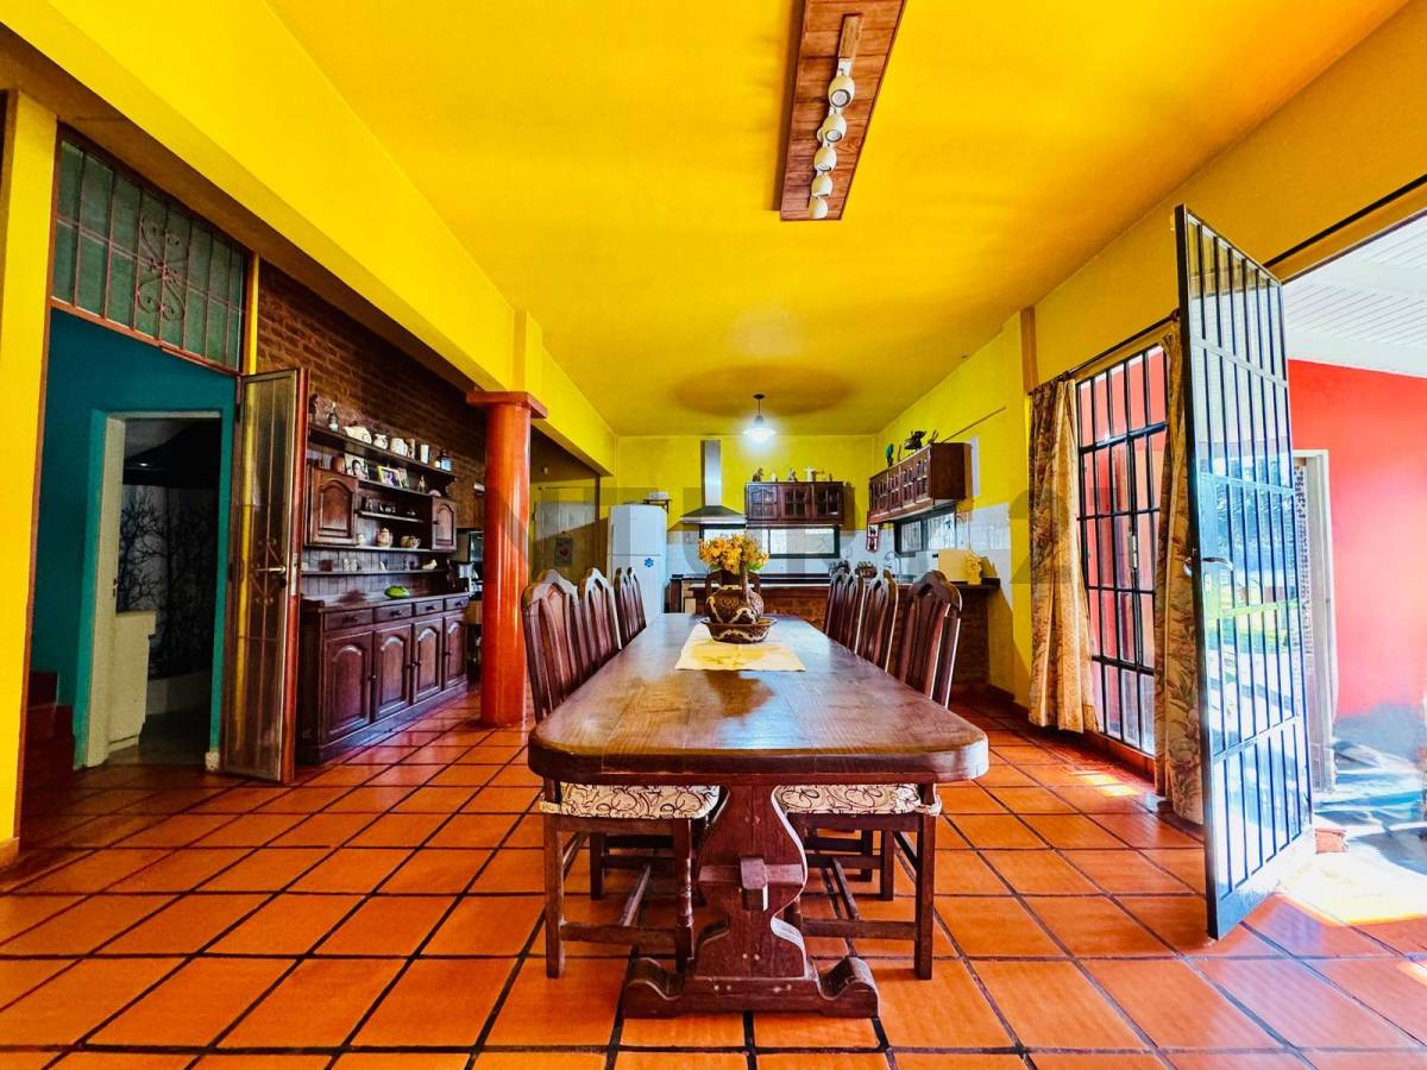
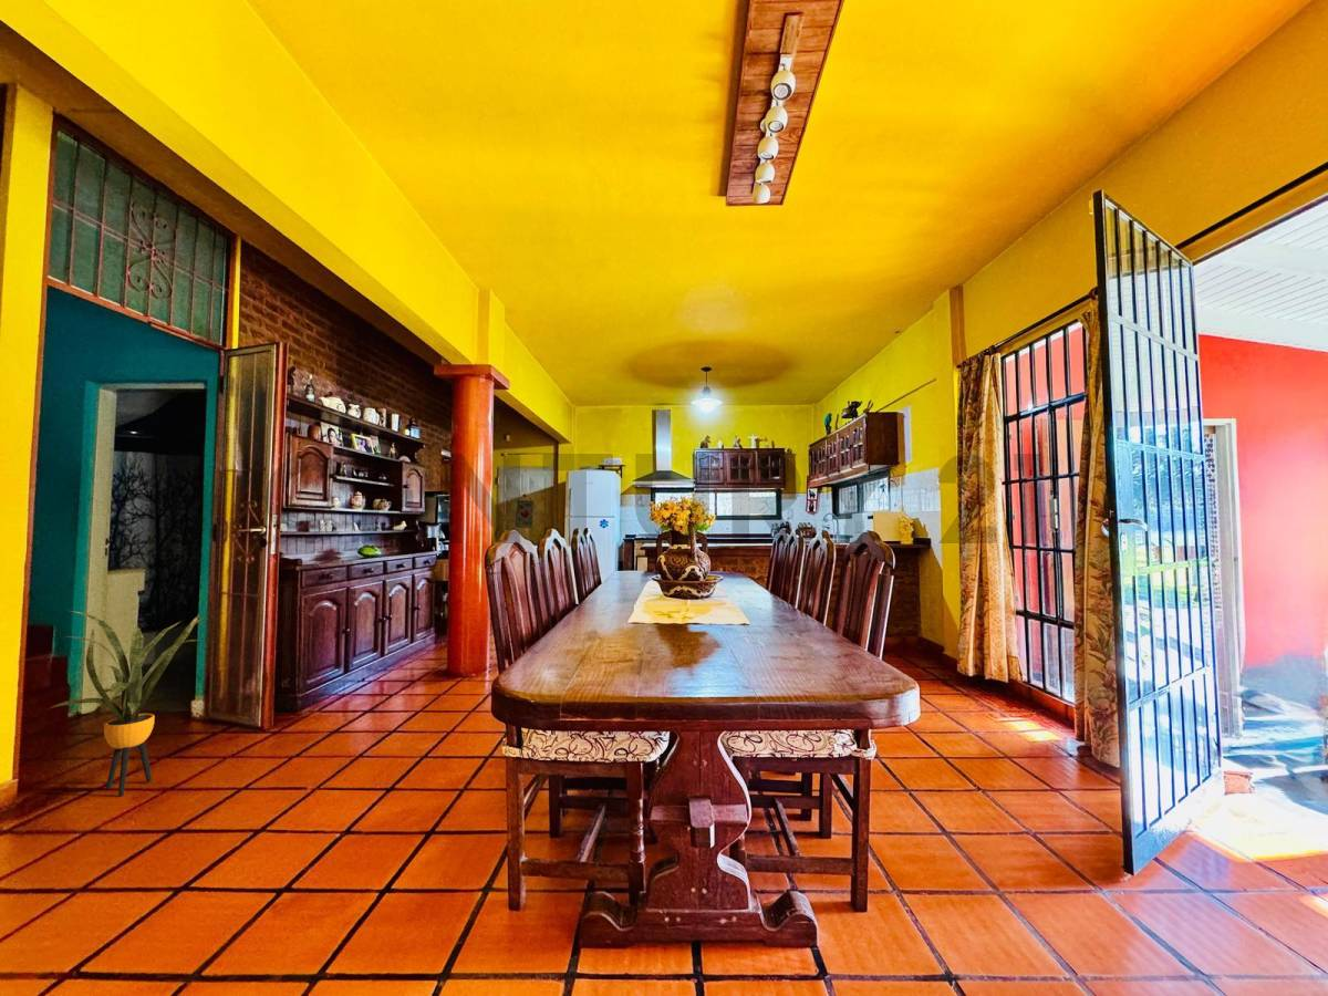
+ house plant (132, 696)
